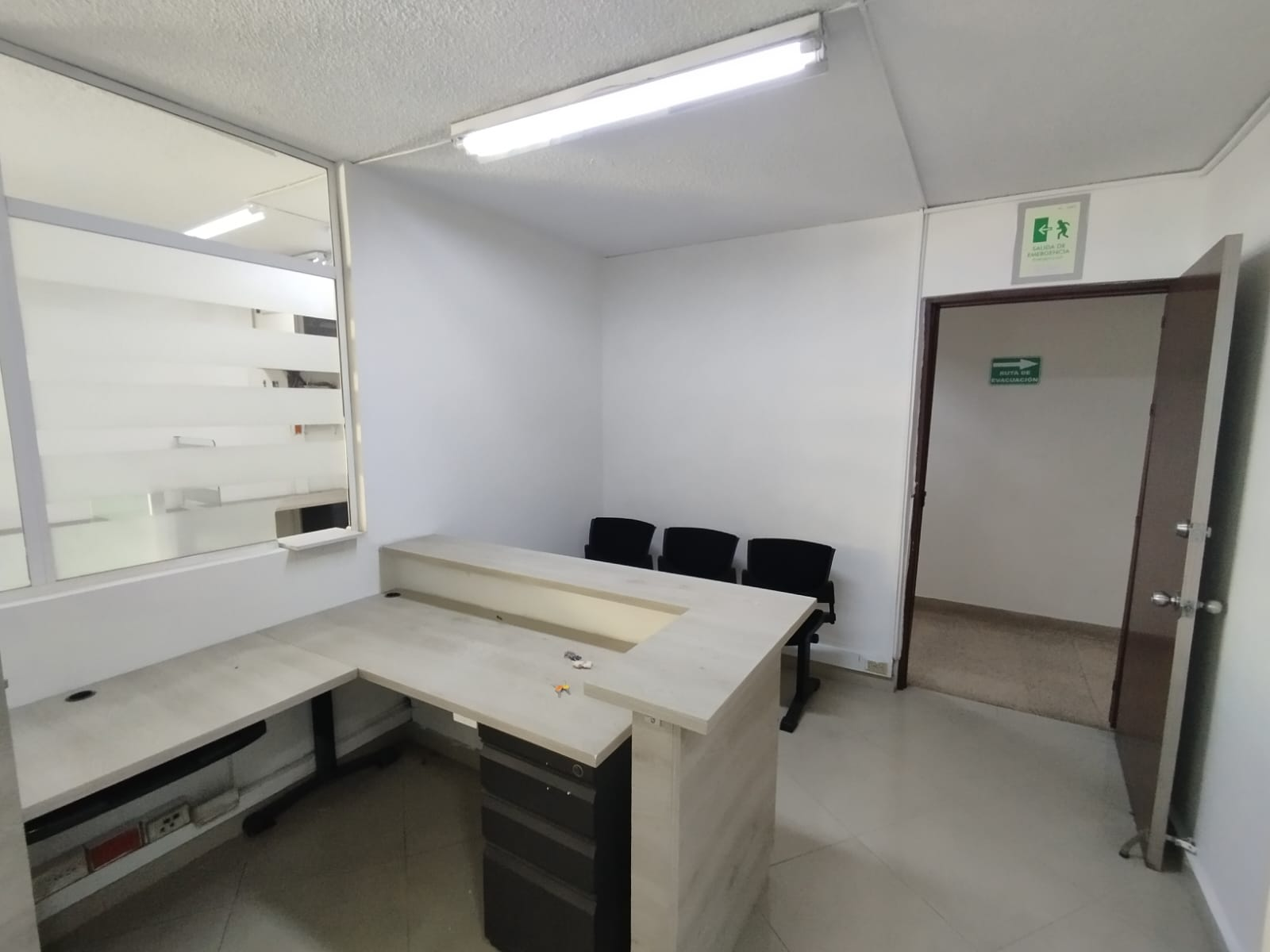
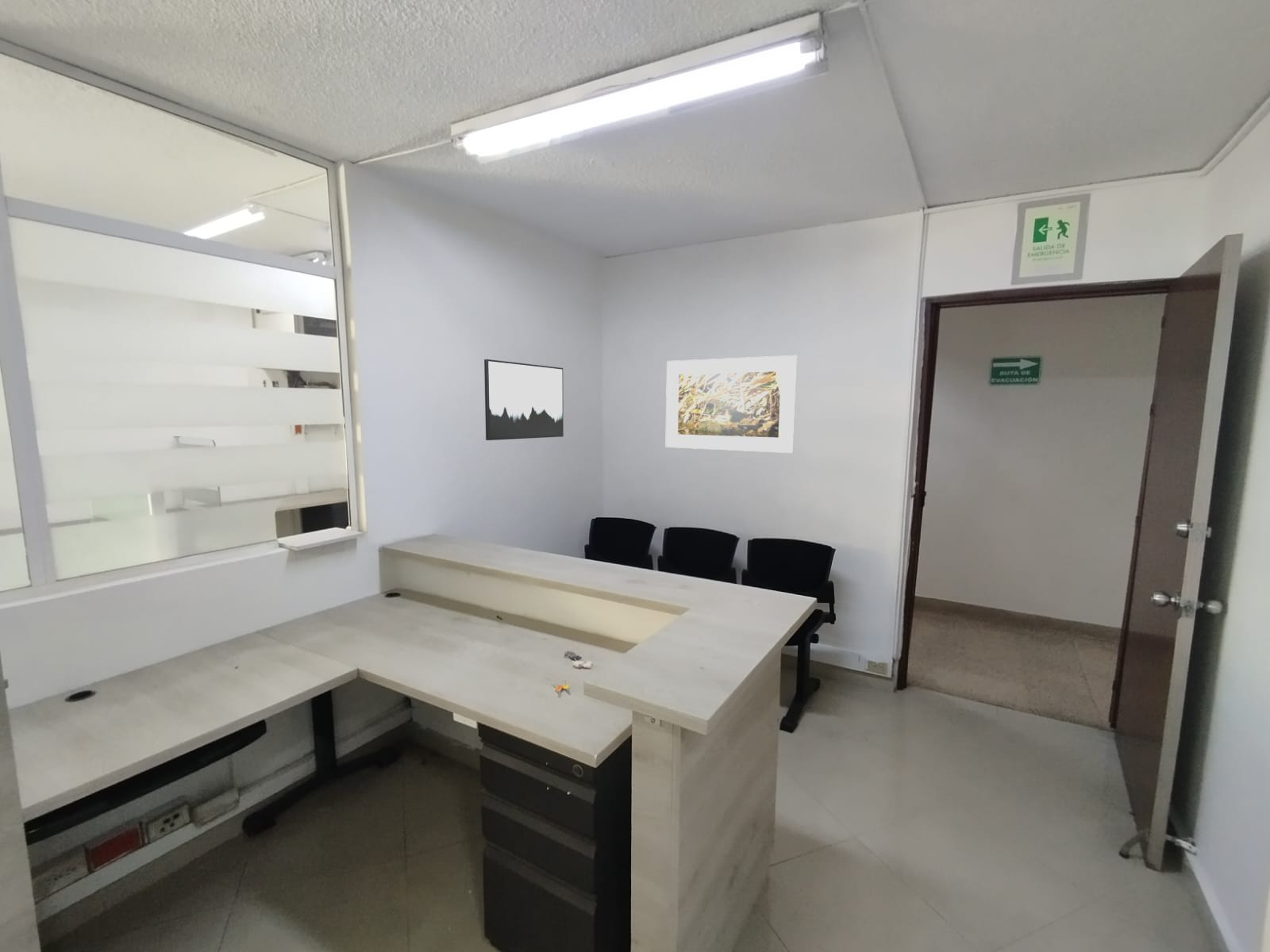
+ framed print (726, 405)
+ wall art (527, 401)
